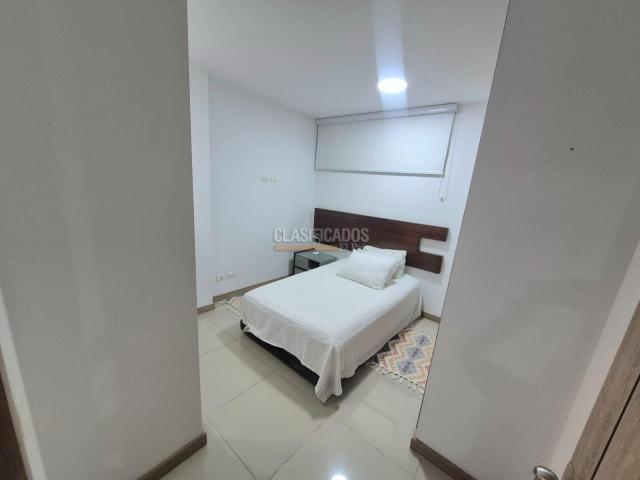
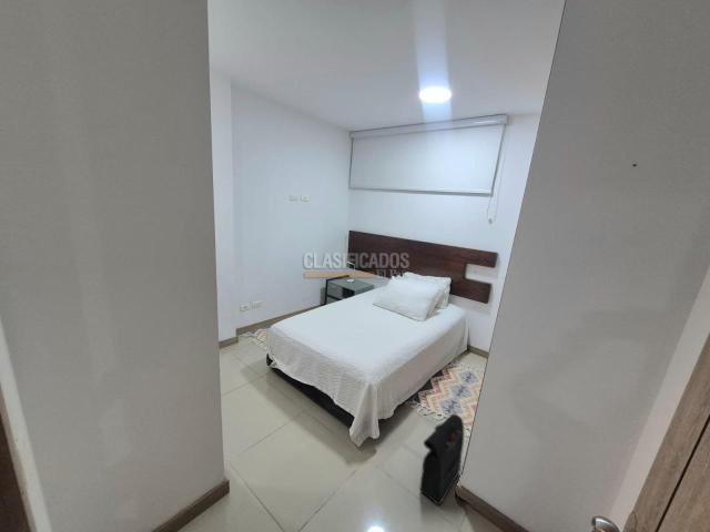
+ backpack (444, 452)
